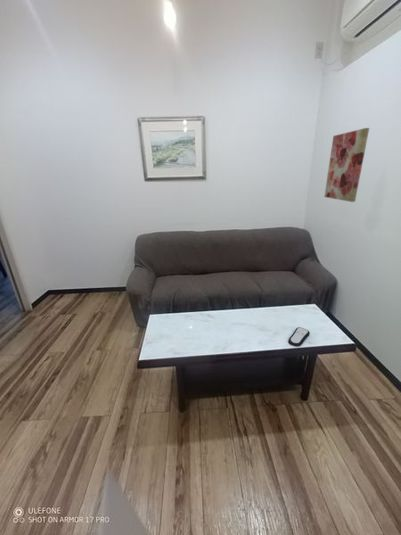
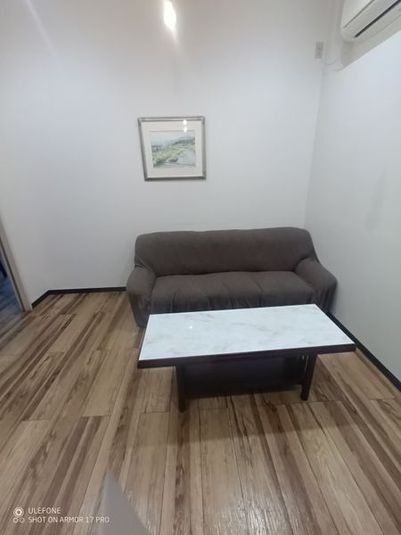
- remote control (298, 336)
- wall art (343, 167)
